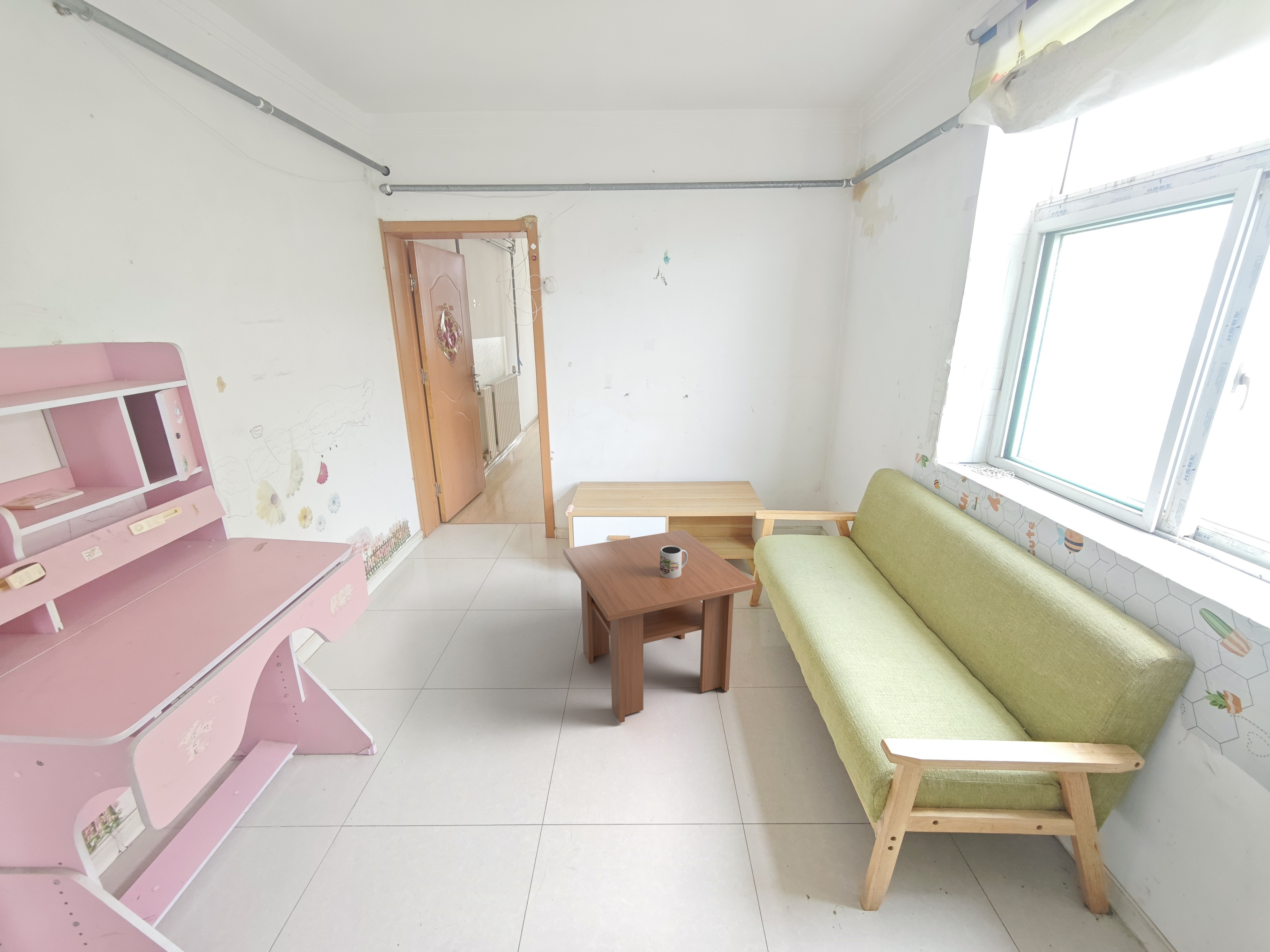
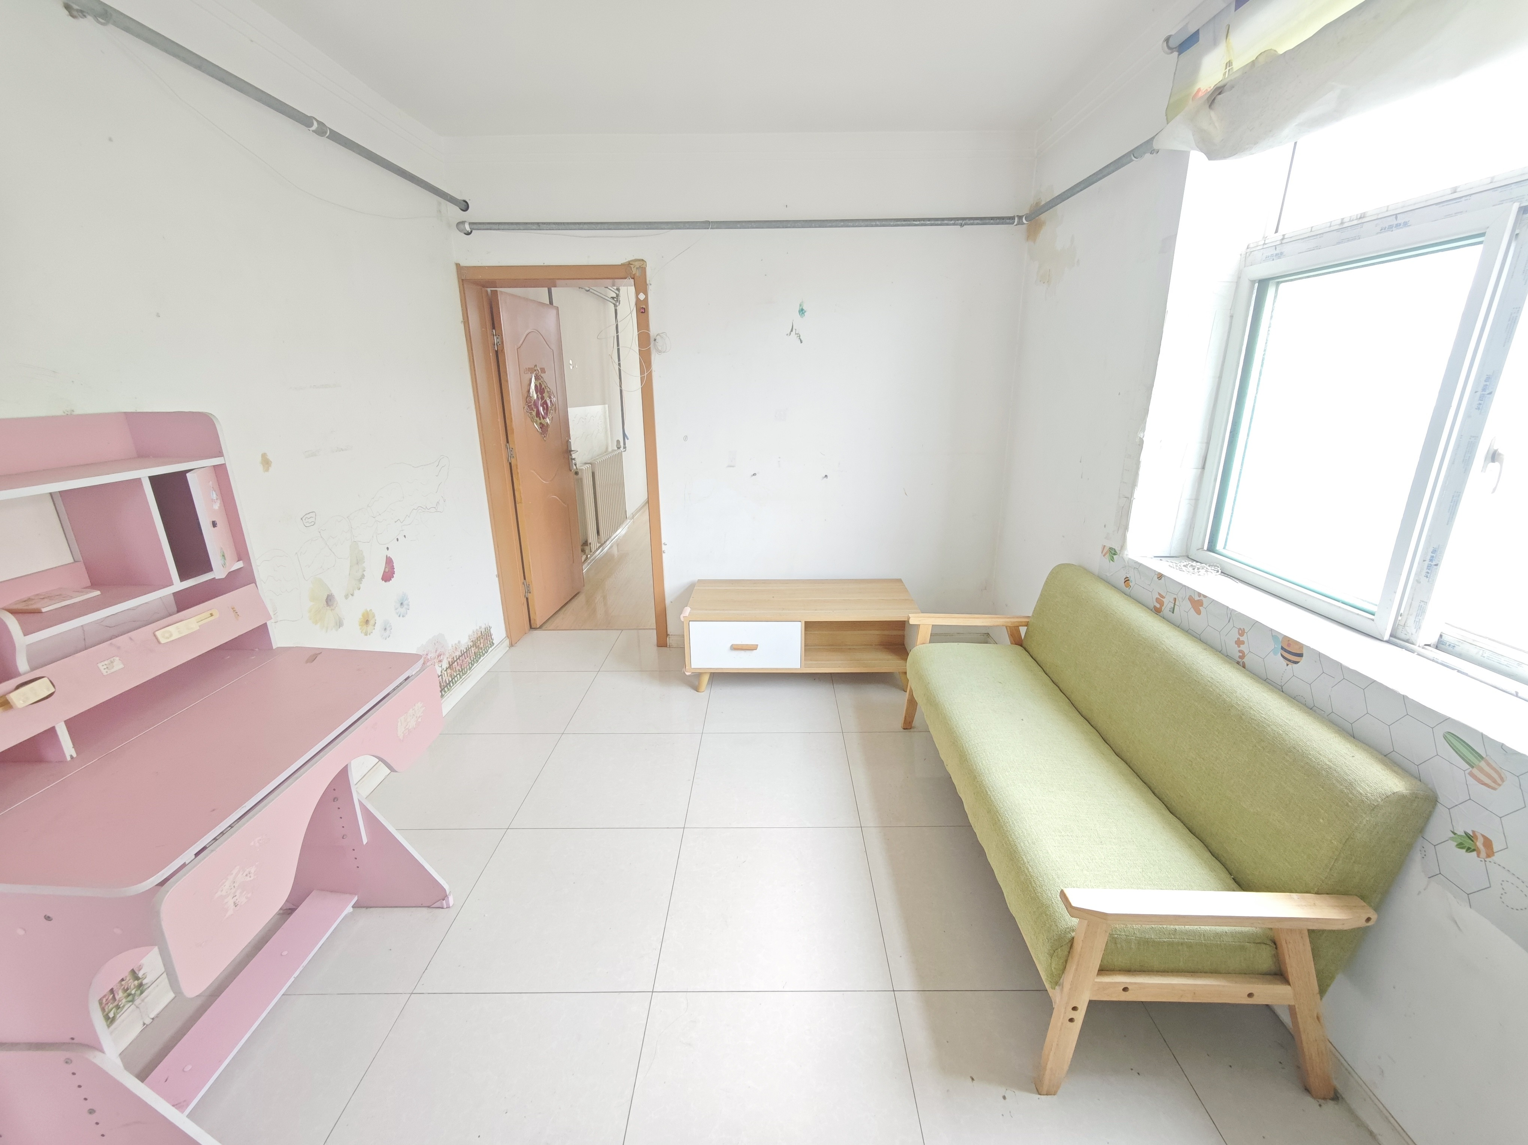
- mug (674, 560)
- coffee table (652, 619)
